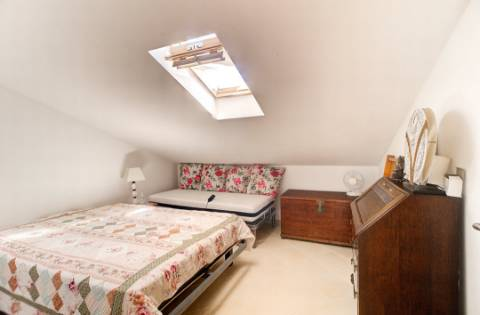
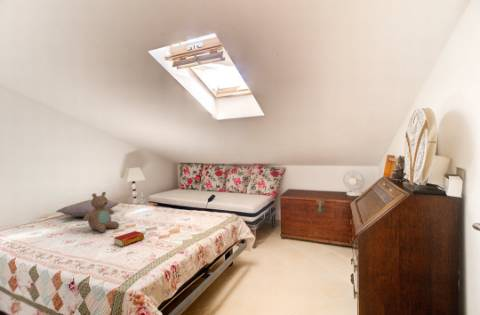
+ pillow (89, 207)
+ teddy bear (103, 211)
+ book (129, 238)
